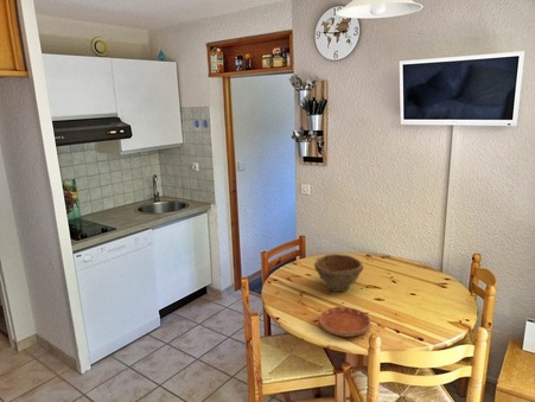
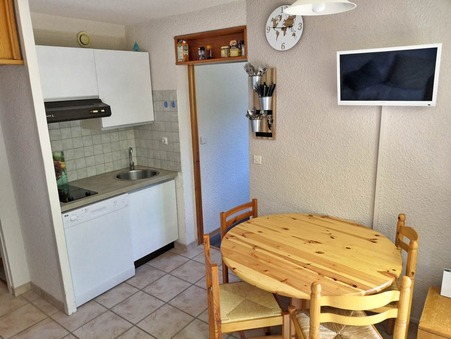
- saucer (344, 321)
- bowl (338, 274)
